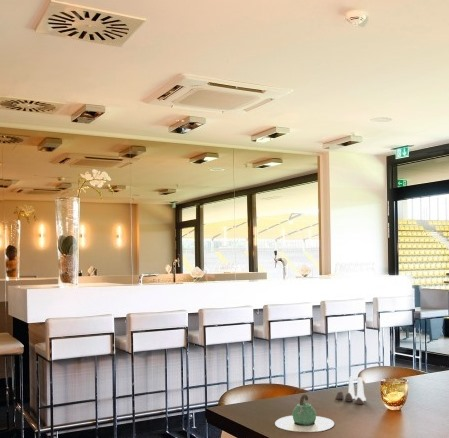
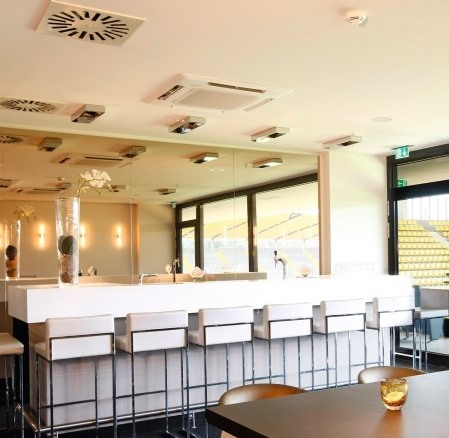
- salt and pepper shaker set (353, 388)
- teapot (304, 408)
